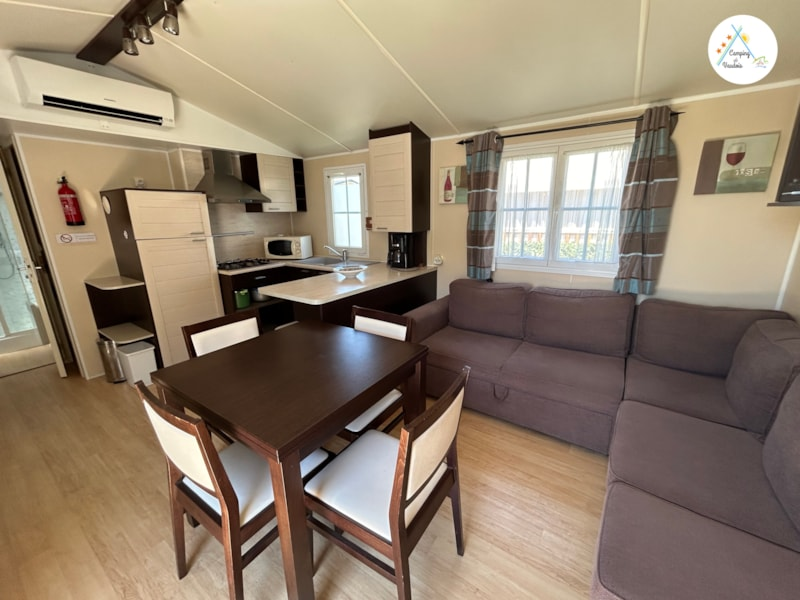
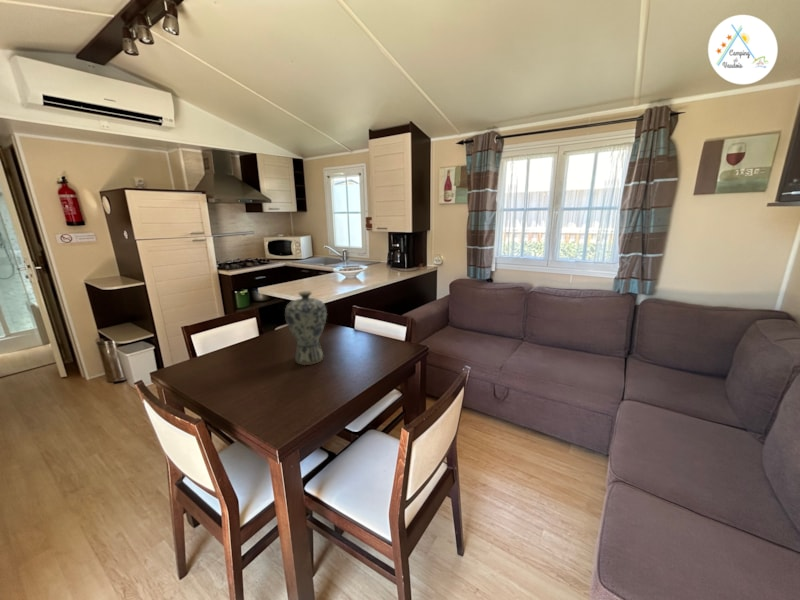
+ vase (307, 326)
